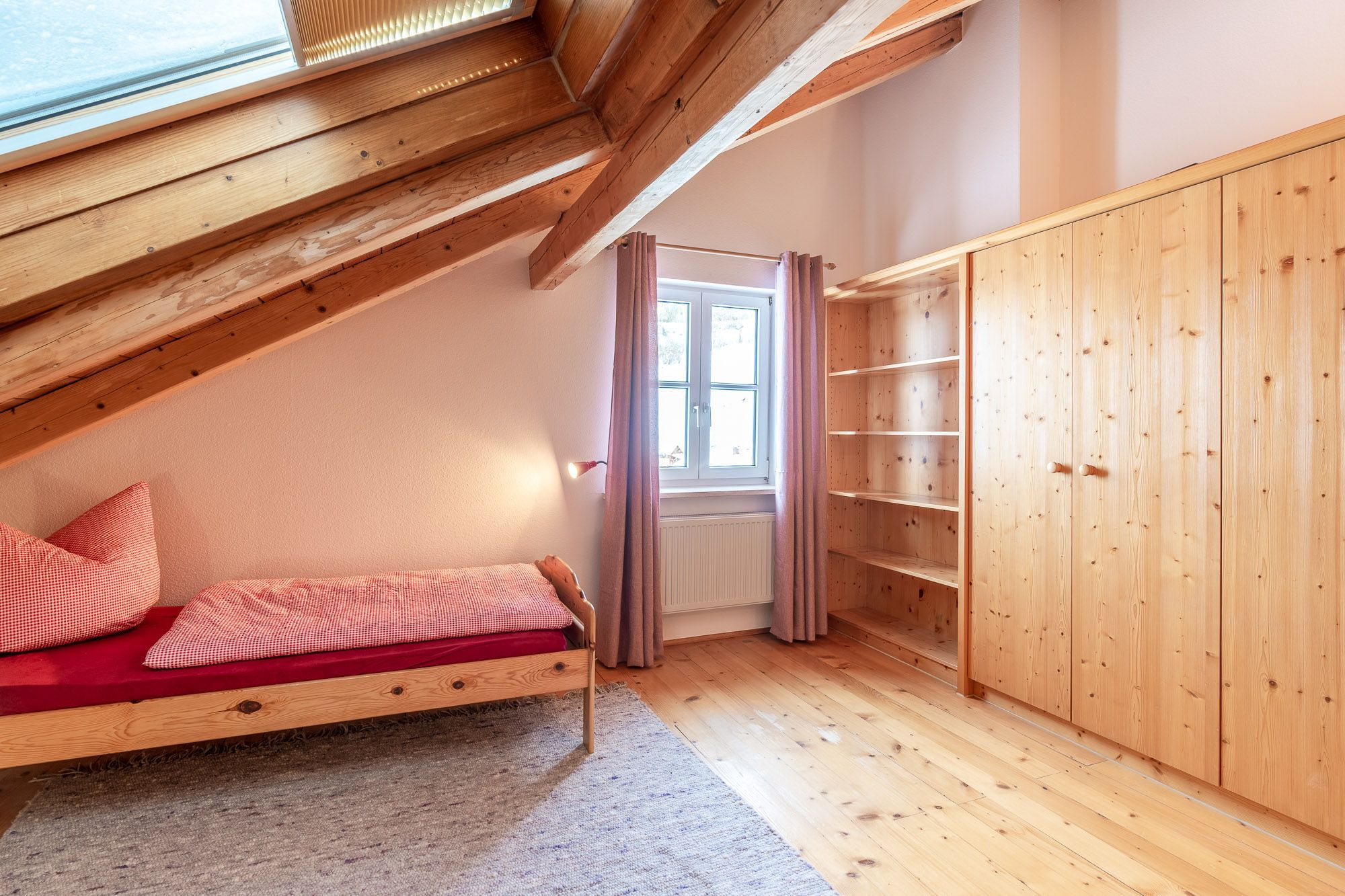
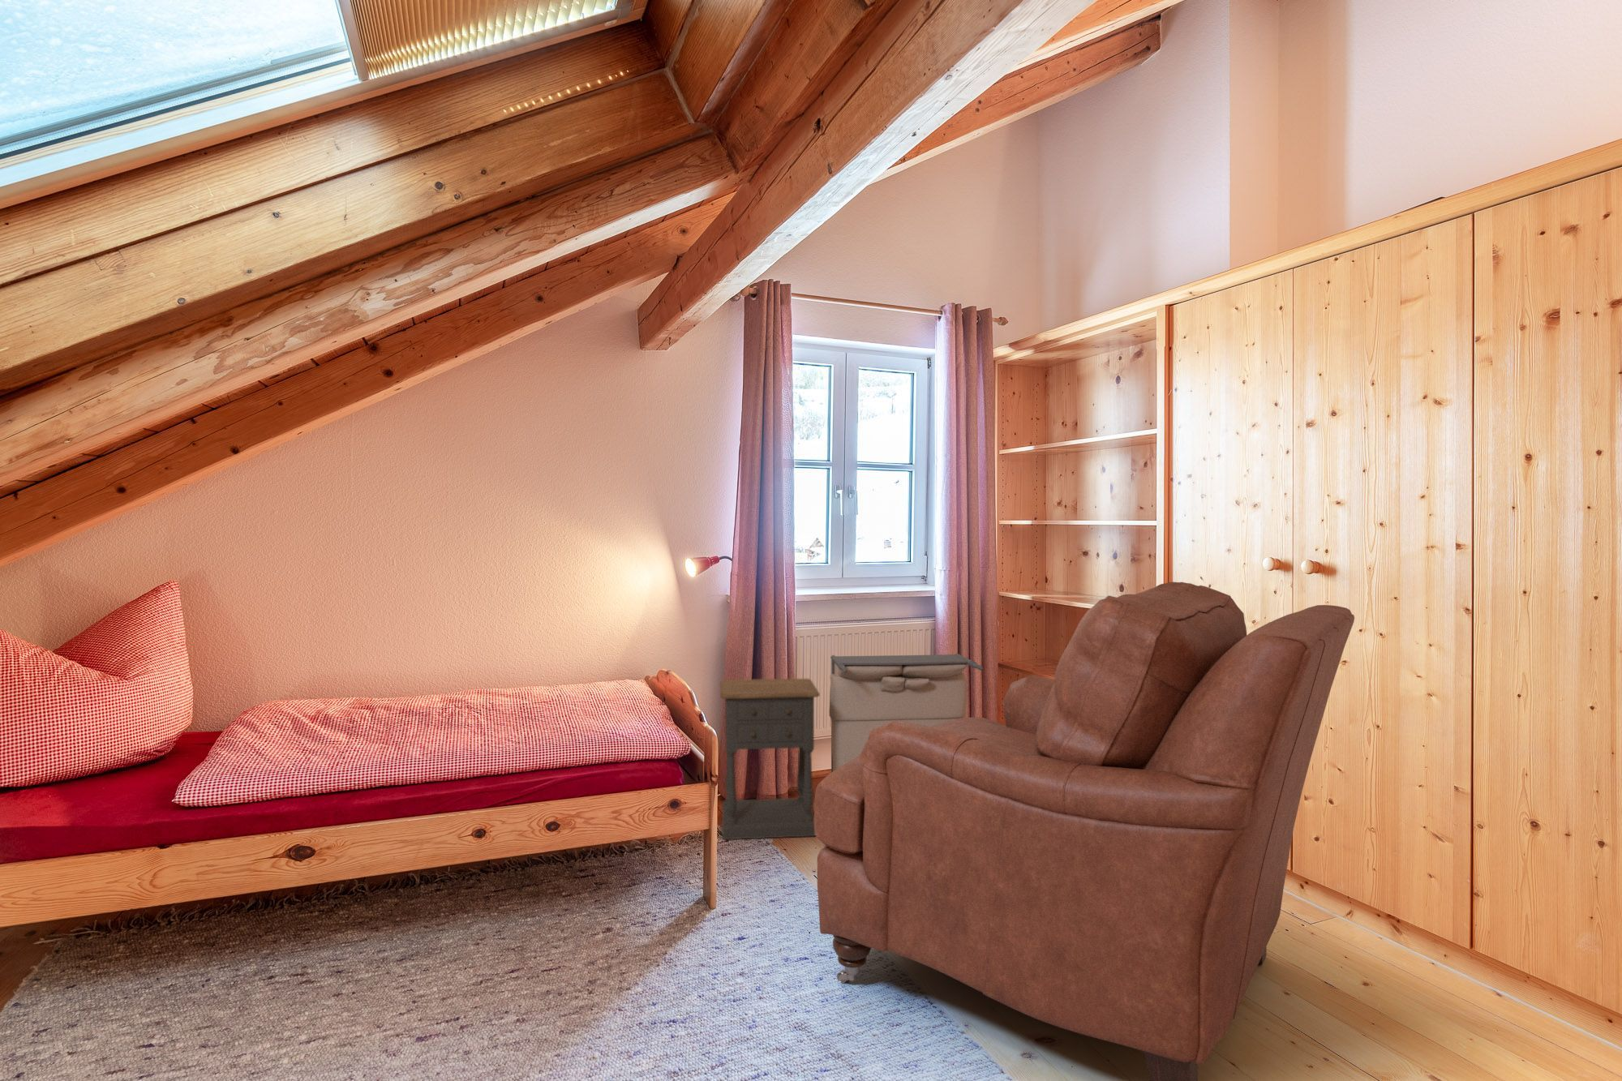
+ nightstand (767, 748)
+ laundry hamper (909, 723)
+ chair (1083, 782)
